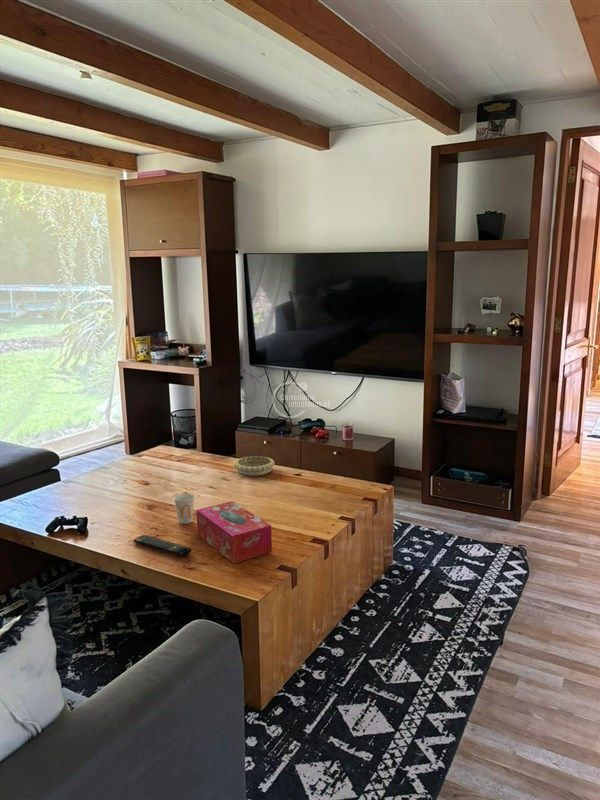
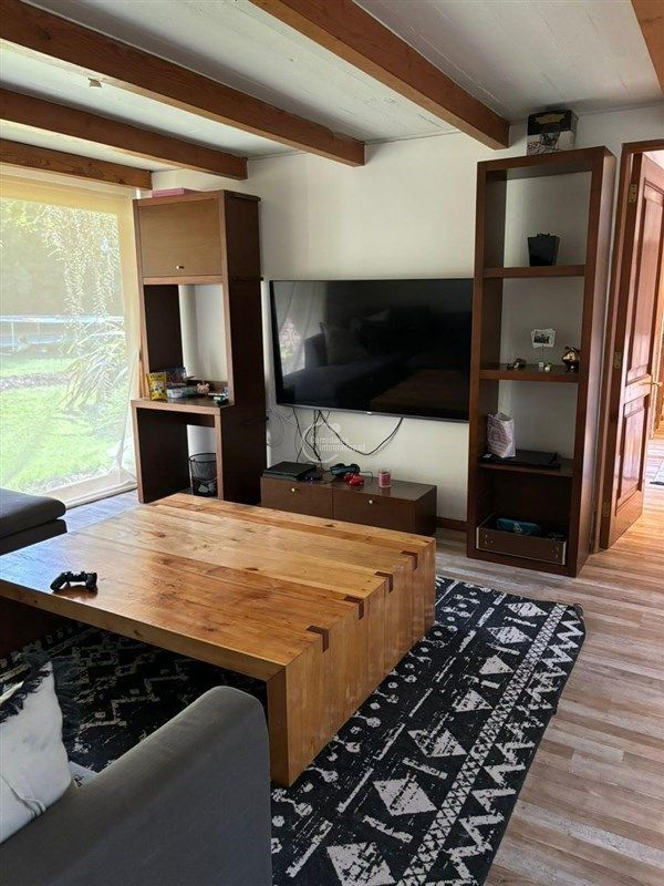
- cup (184, 509)
- remote control (161, 545)
- tissue box (233, 530)
- decorative bowl (254, 466)
